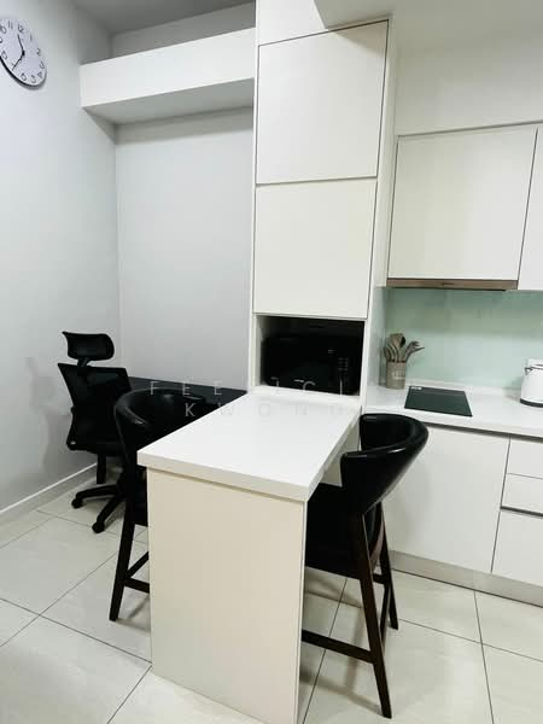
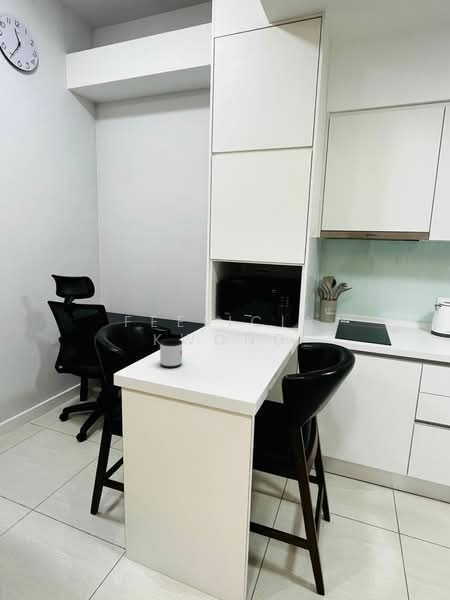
+ mug (172, 351)
